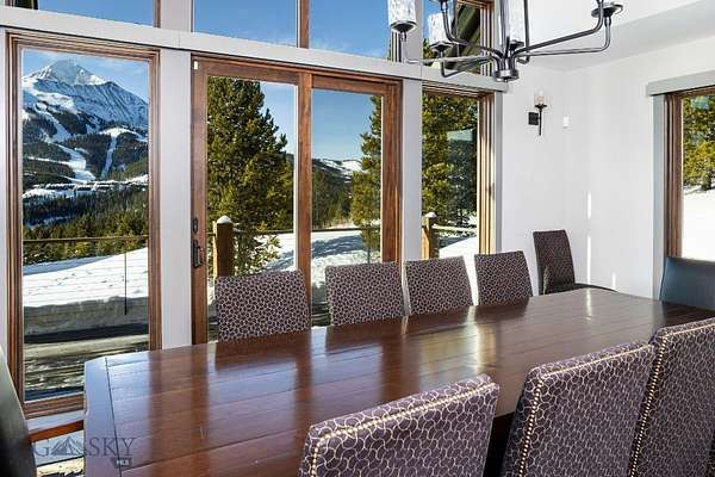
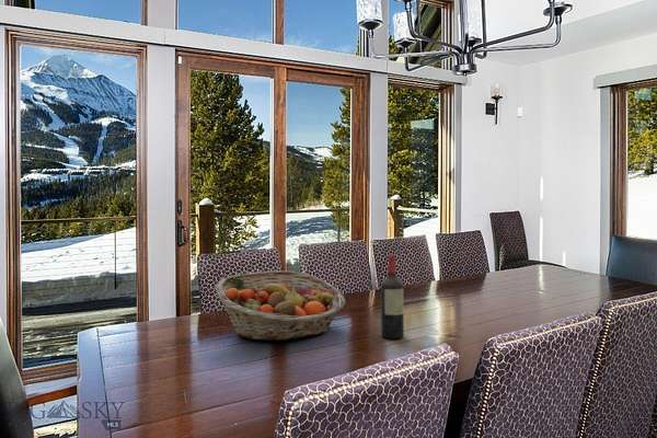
+ fruit basket (281, 302)
+ wine bottle (392, 295)
